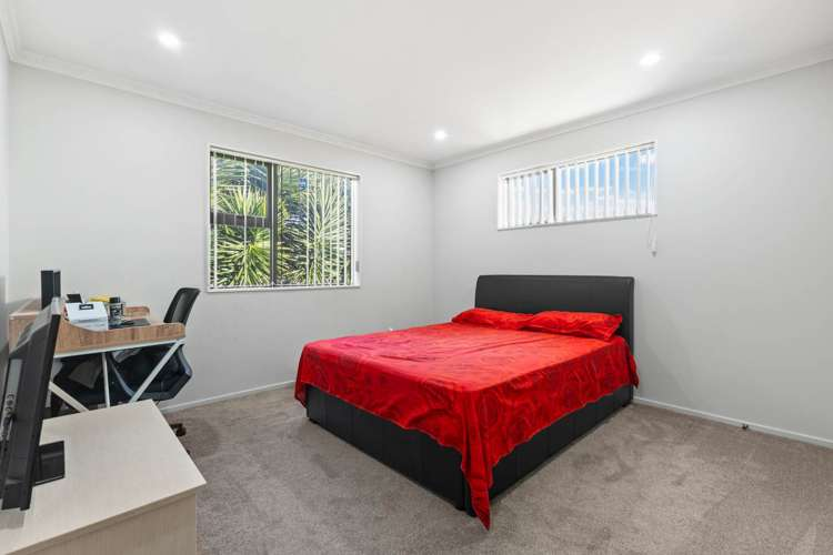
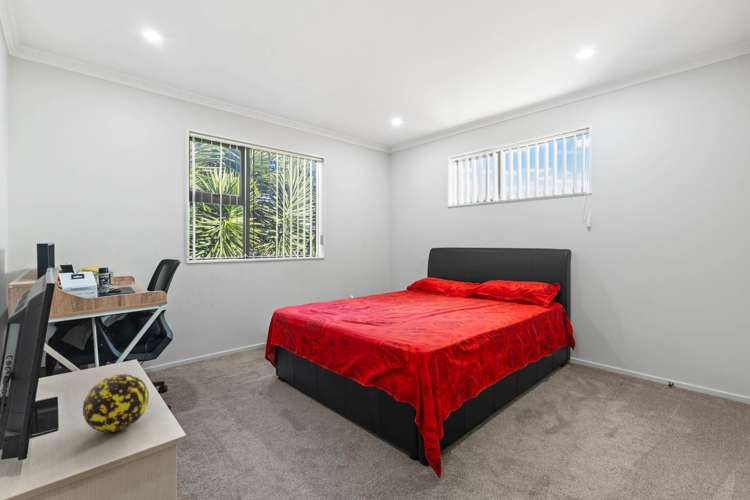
+ decorative ball (117, 402)
